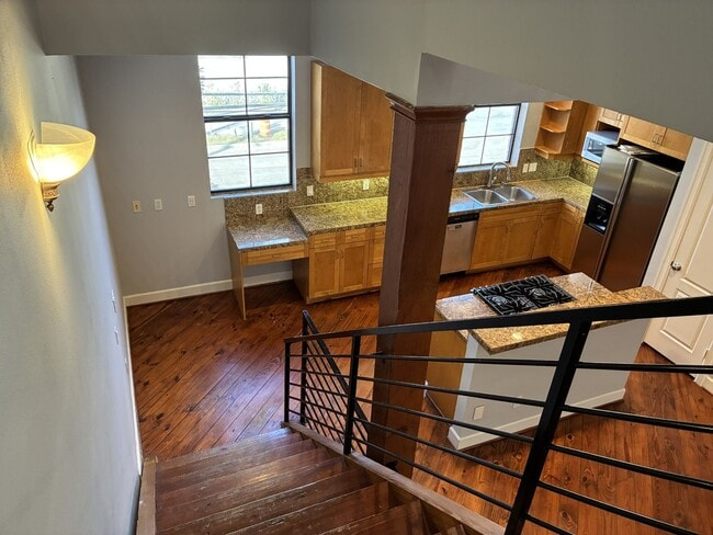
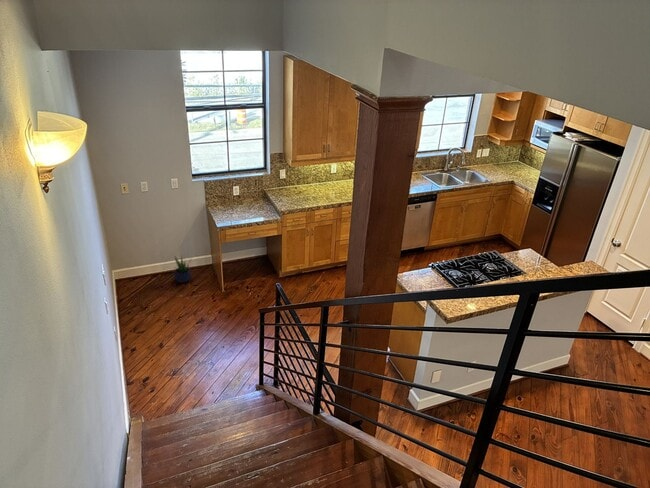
+ potted plant (182, 268)
